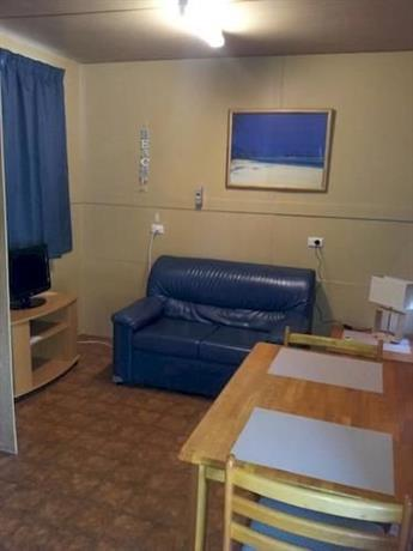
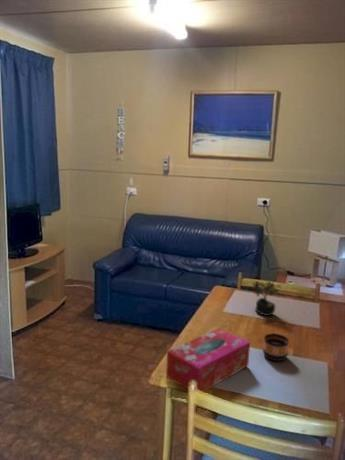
+ tissue box (209, 358)
+ cup (276, 347)
+ succulent plant (264, 296)
